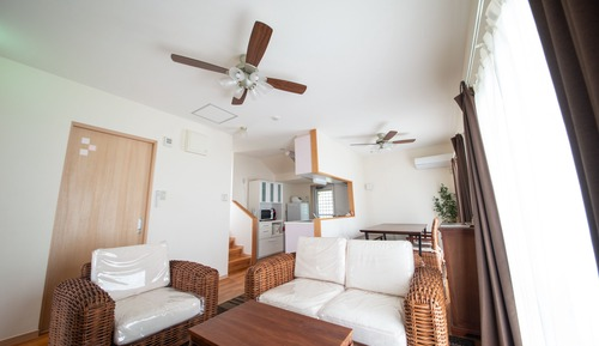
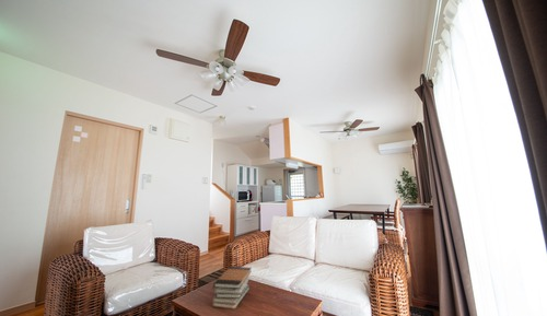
+ book stack (233, 285)
